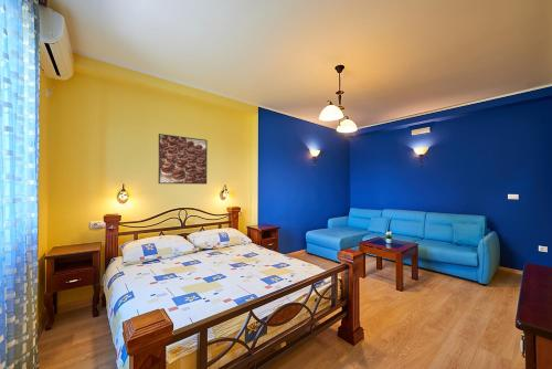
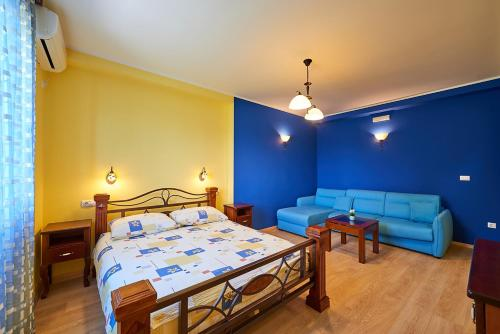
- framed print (183, 160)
